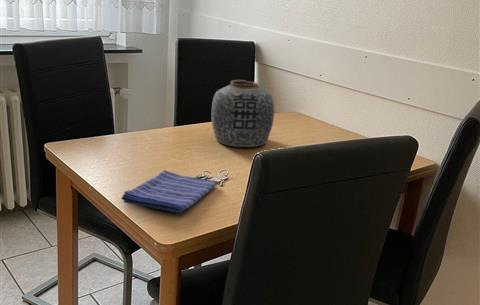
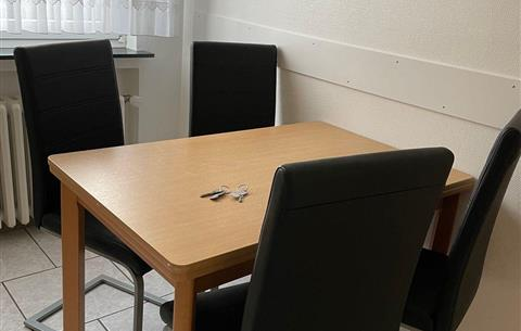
- vase (242, 111)
- dish towel (171, 189)
